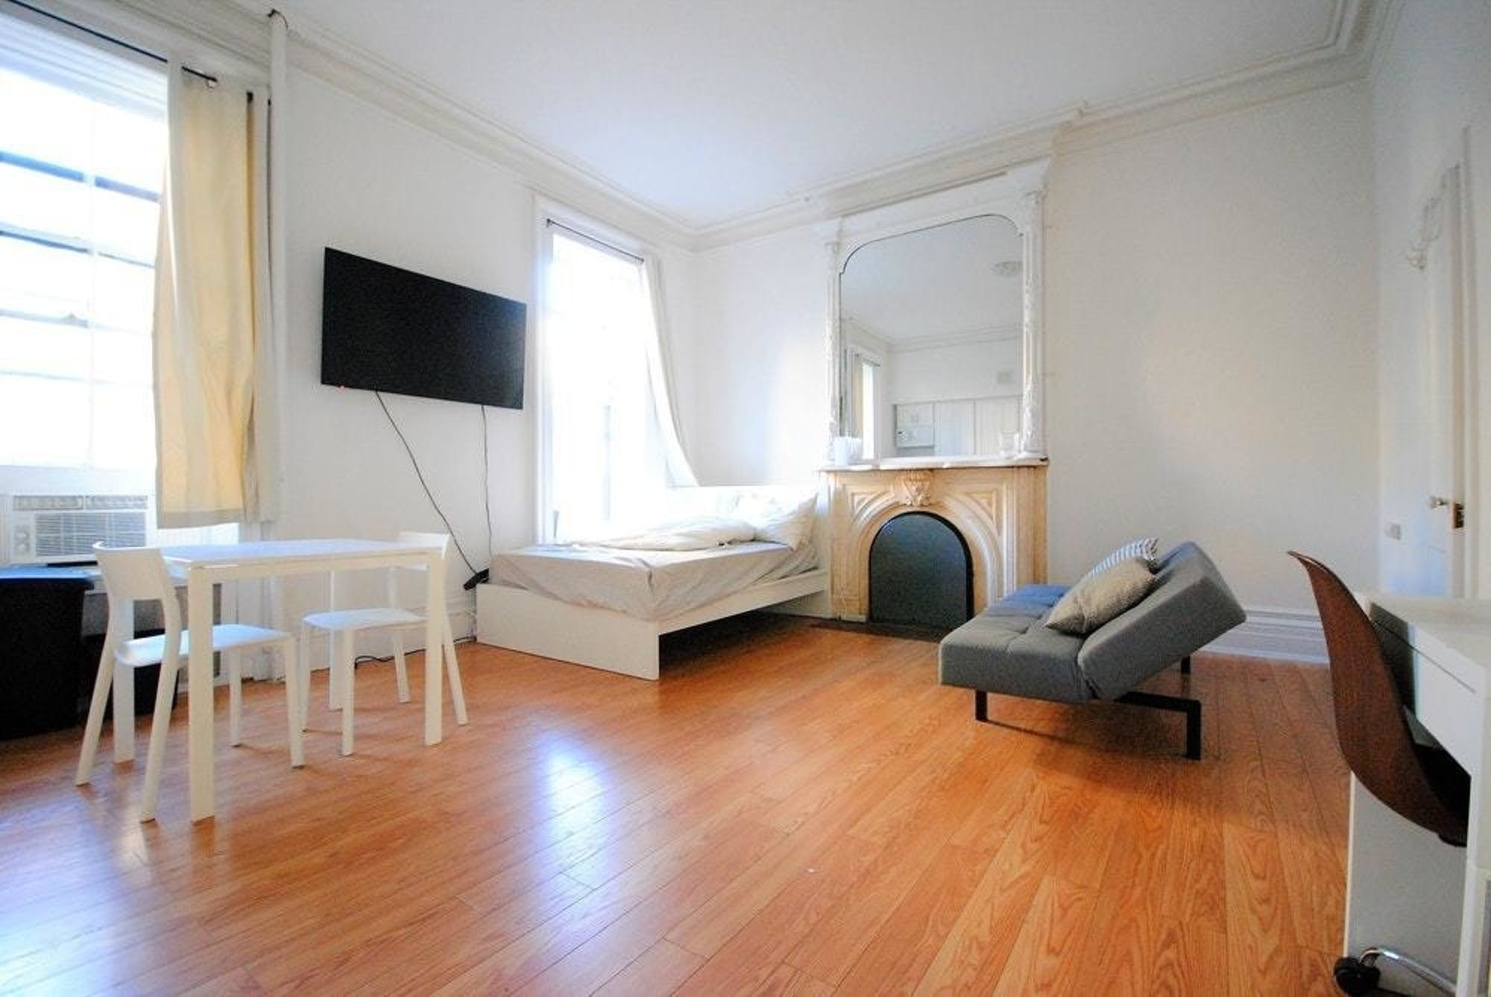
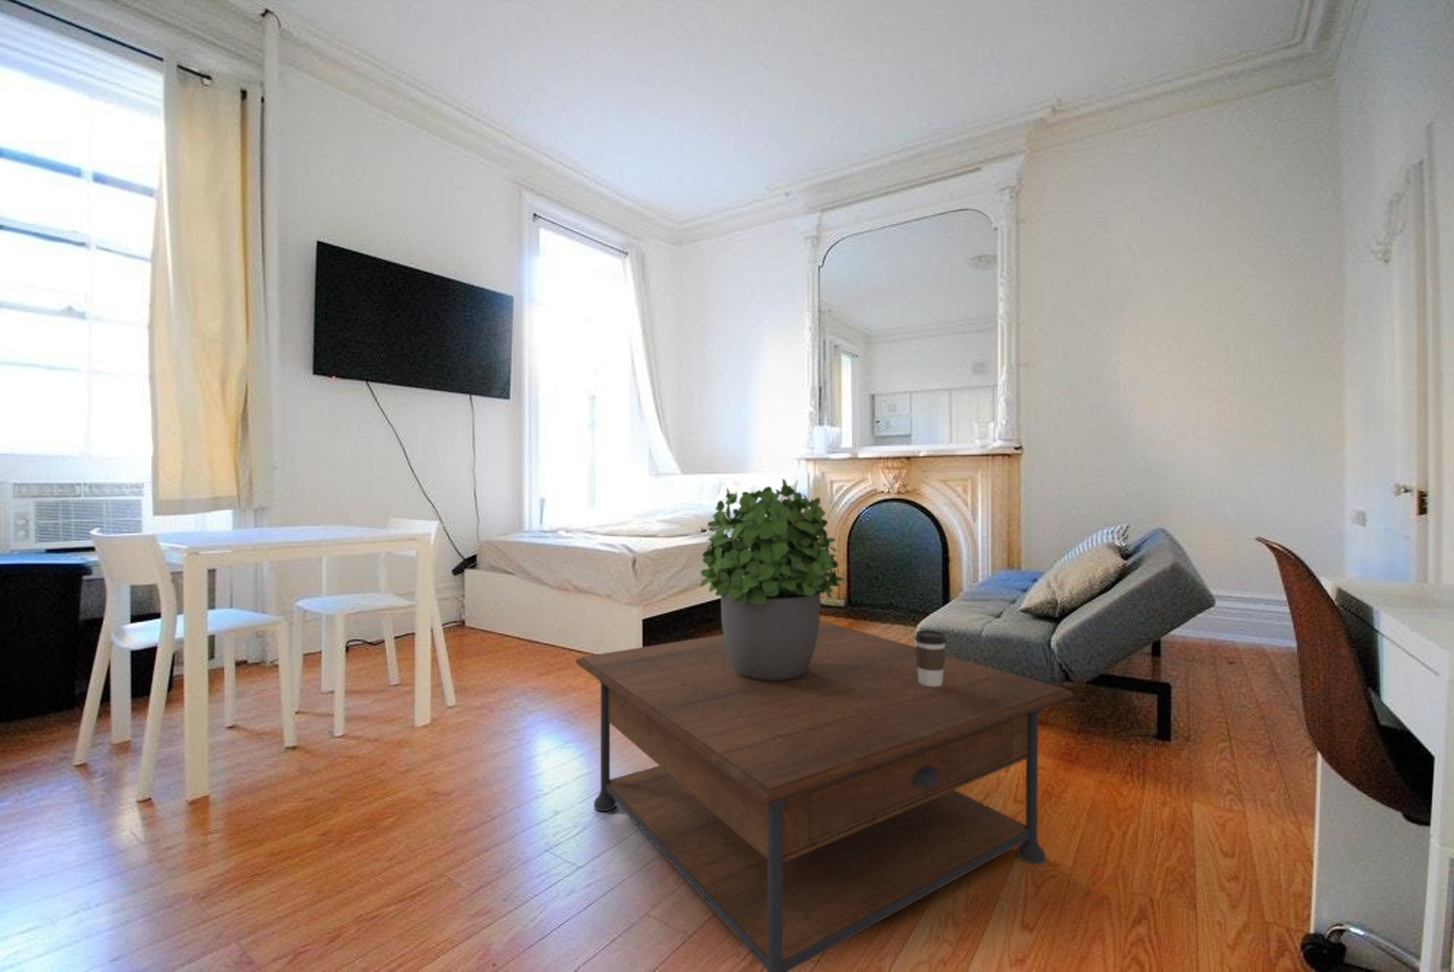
+ coffee table (803, 750)
+ coffee cup (930, 656)
+ potted plant (770, 573)
